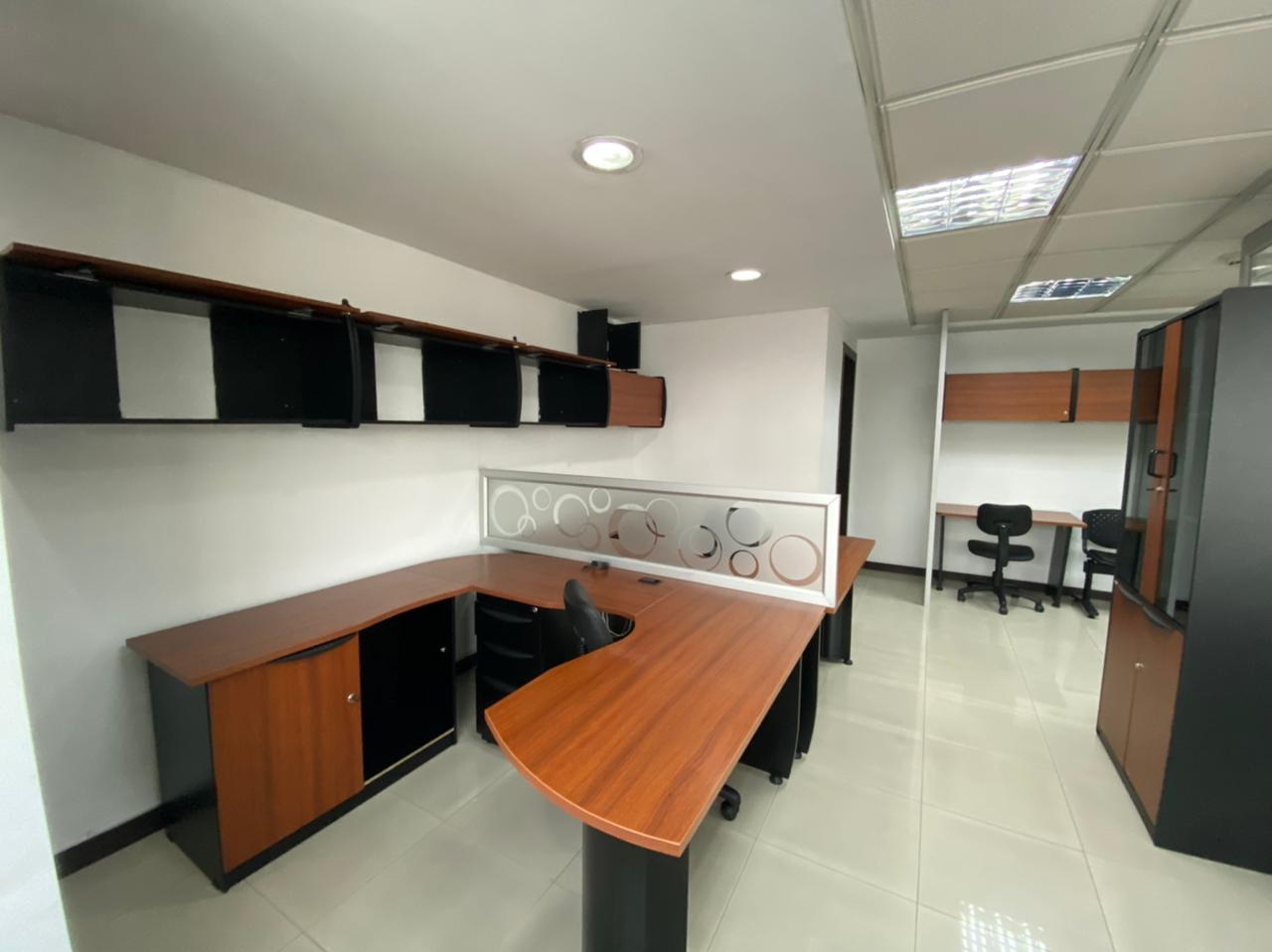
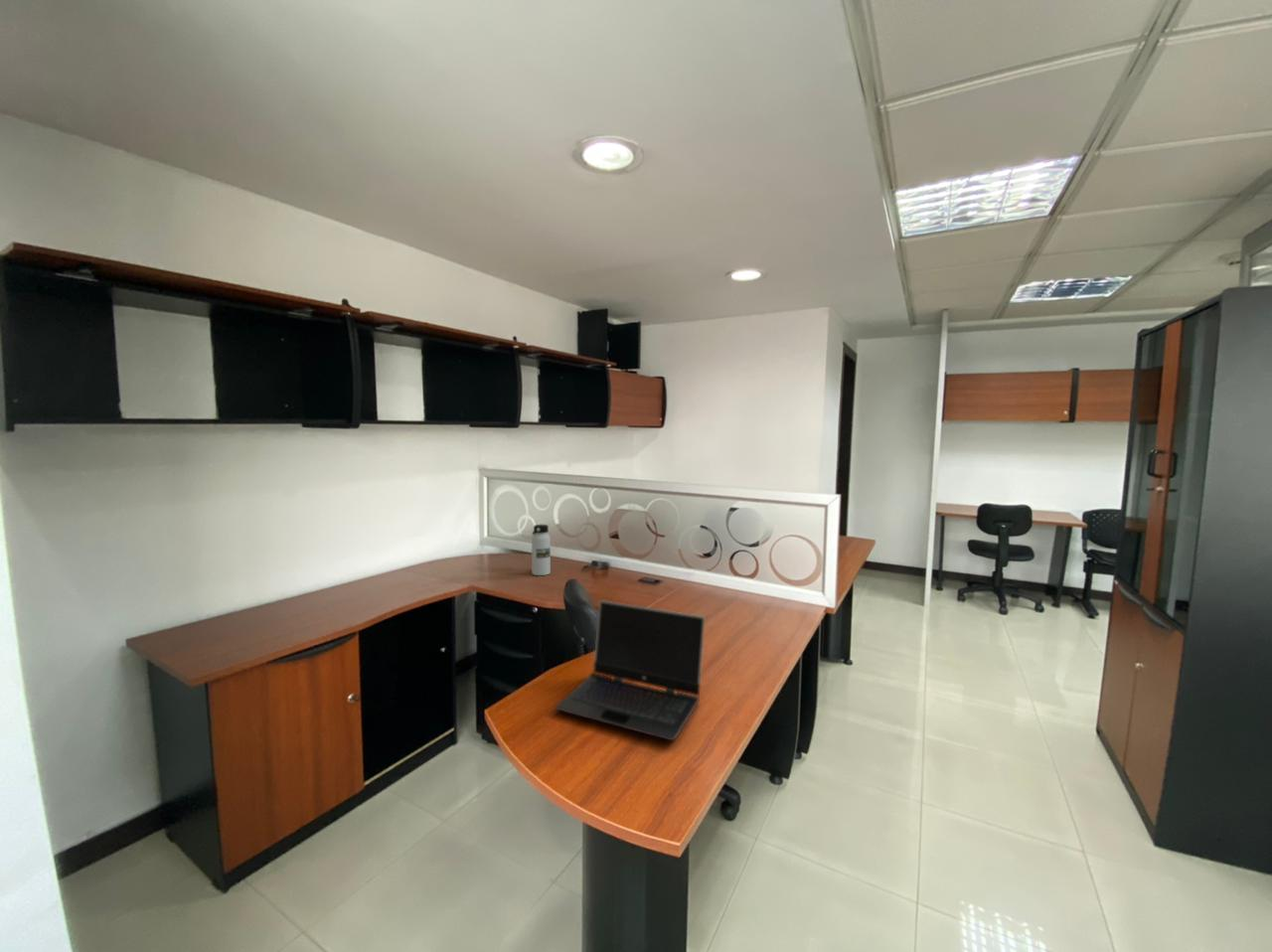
+ water bottle (541, 549)
+ laptop computer (631, 663)
